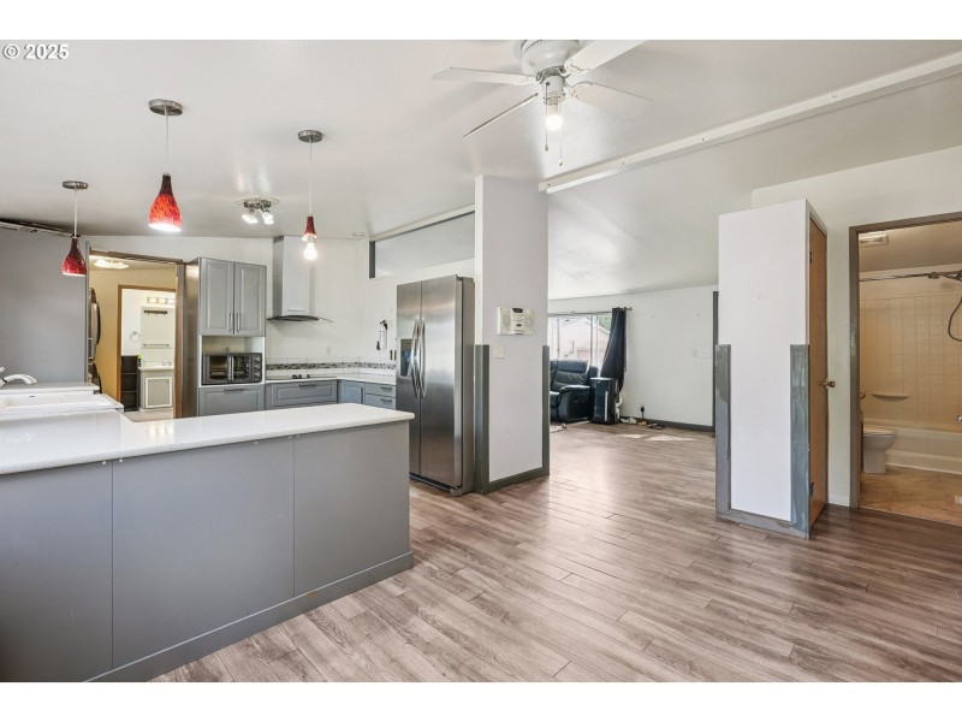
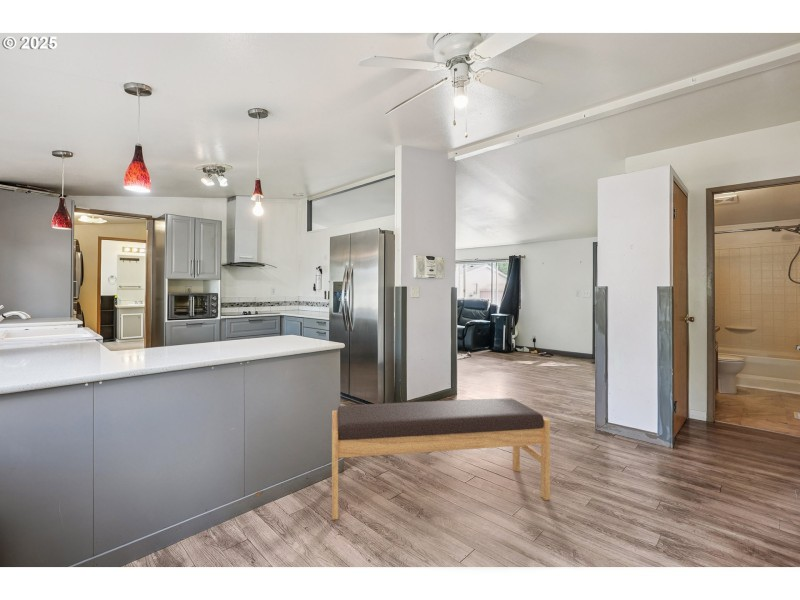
+ bench (436, 450)
